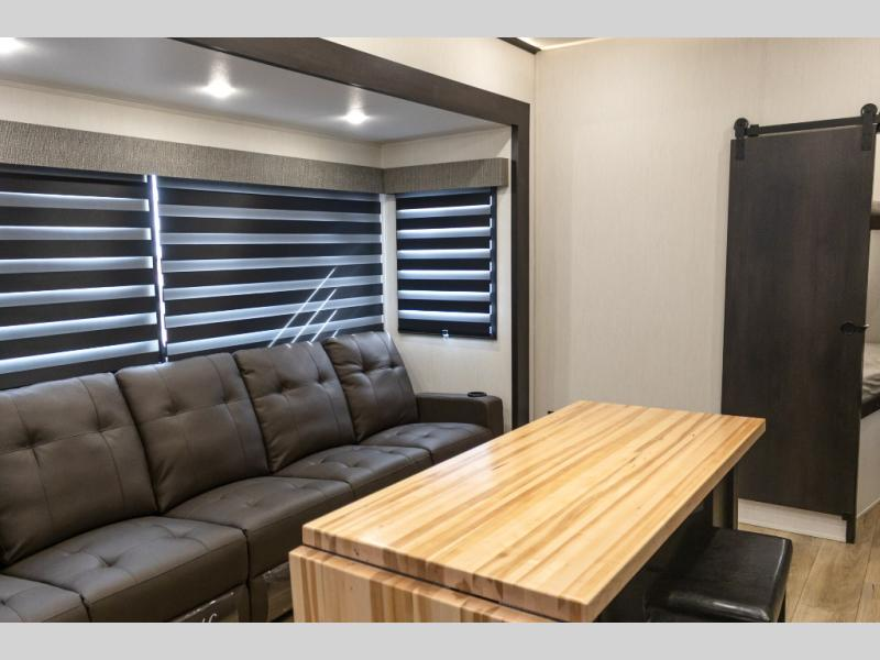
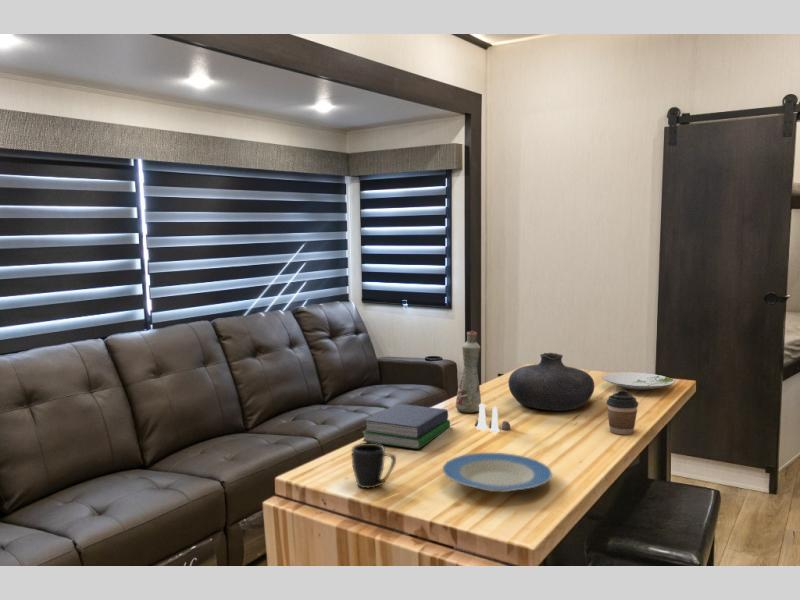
+ vase (550, 378)
+ plate (637, 383)
+ book (407, 424)
+ coffee cup (622, 412)
+ mug (374, 467)
+ bottle (468, 370)
+ salt and pepper shaker set (492, 415)
+ plate (496, 476)
